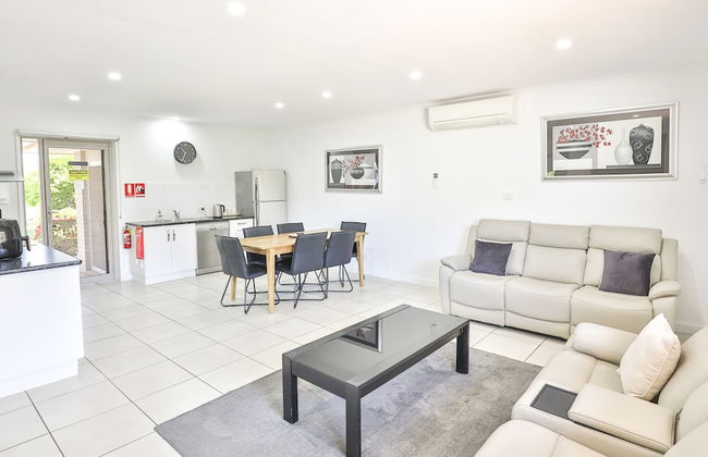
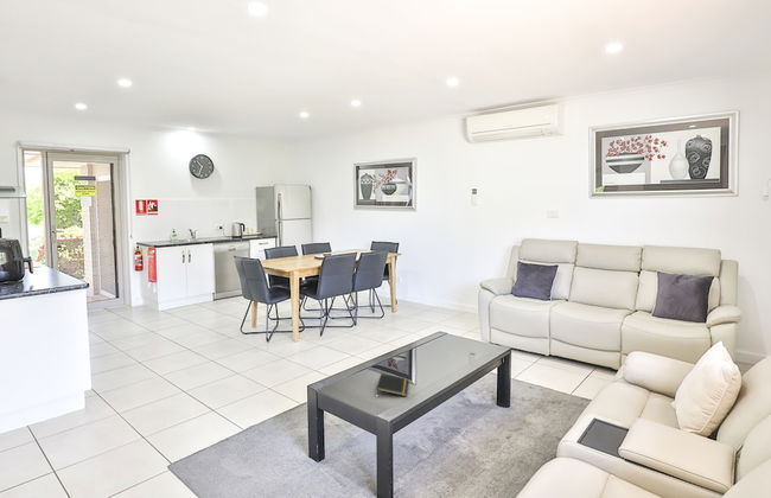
+ notepad (393, 384)
